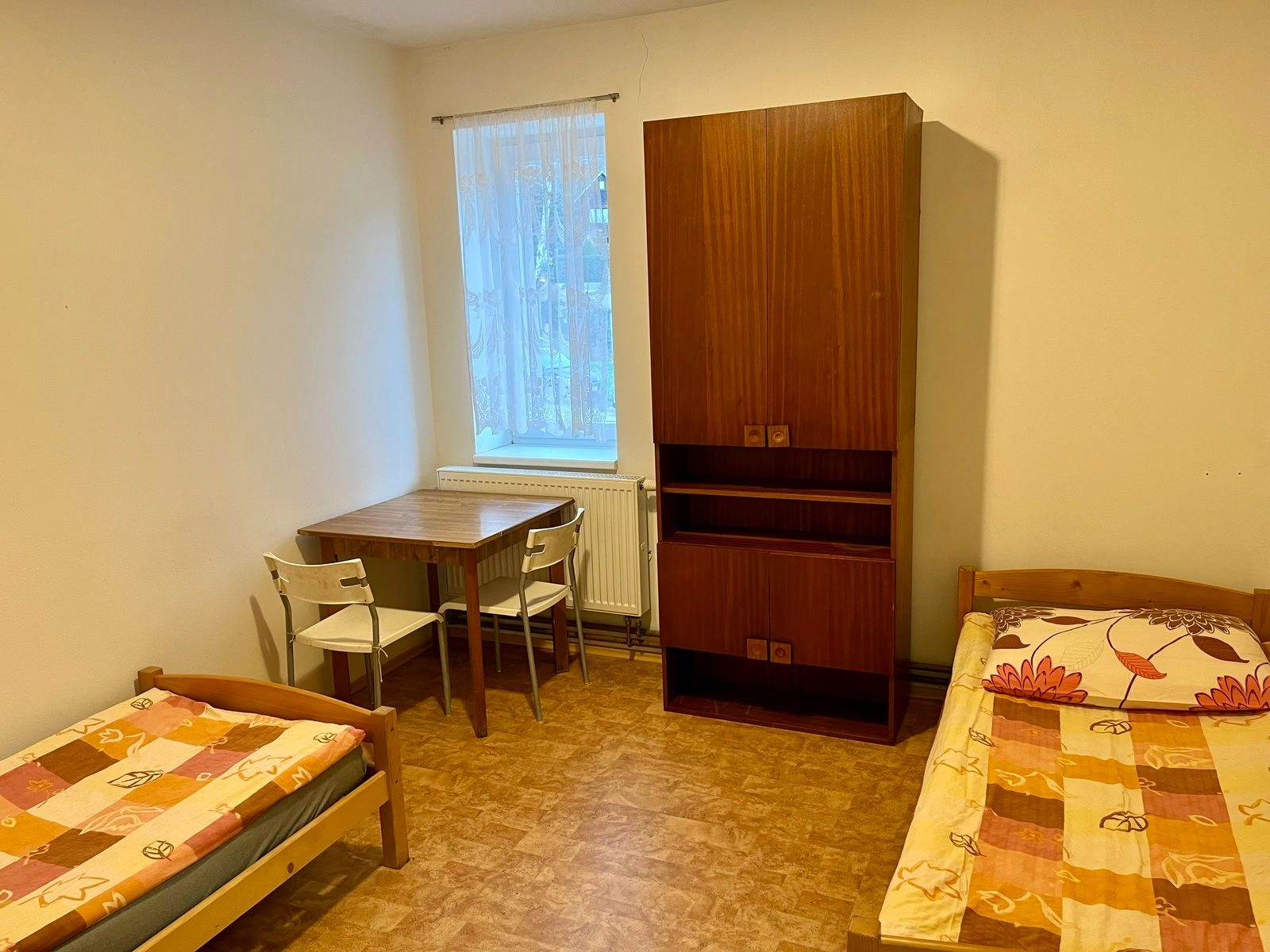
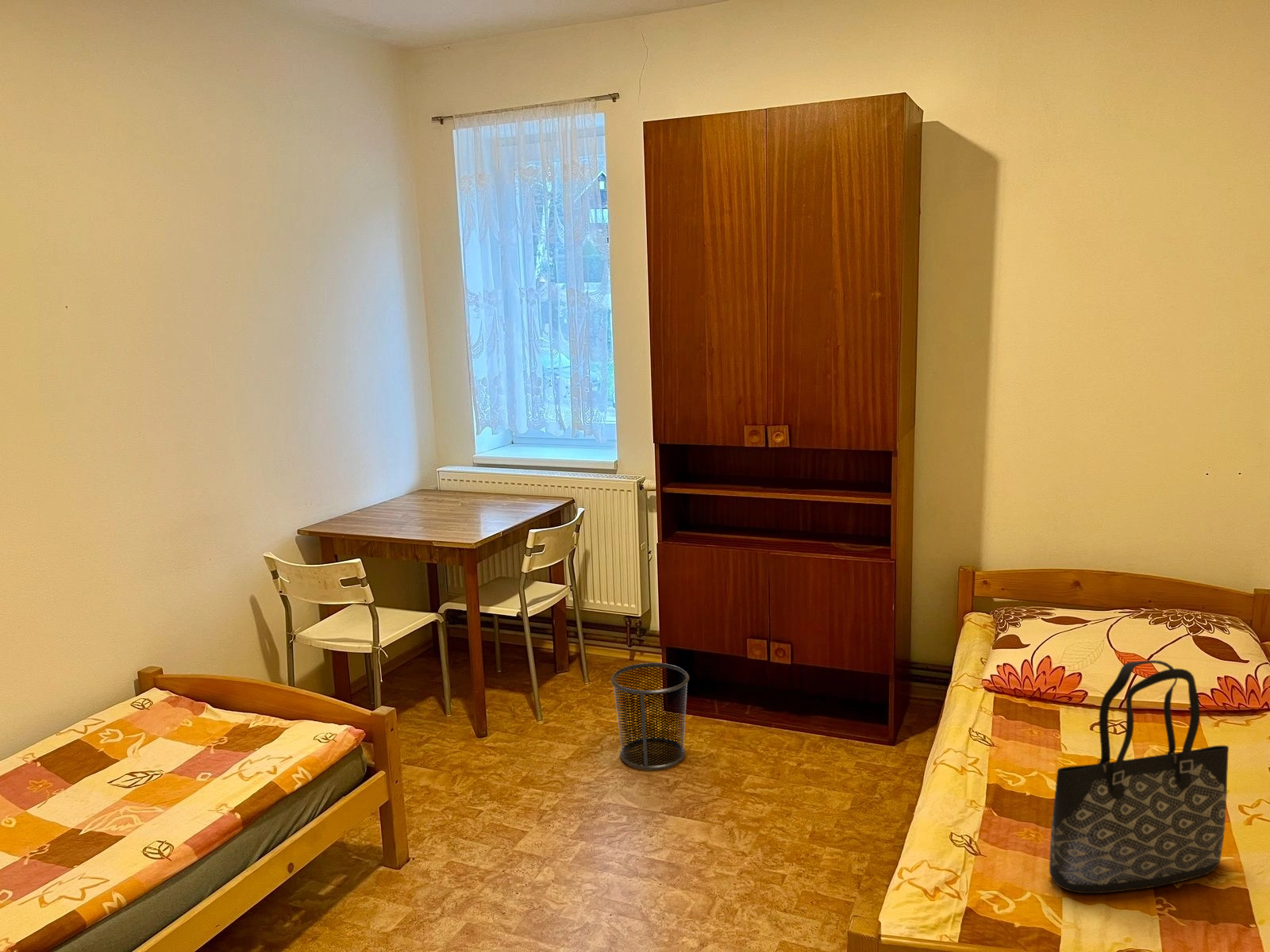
+ tote bag (1143, 770)
+ waste bin (651, 716)
